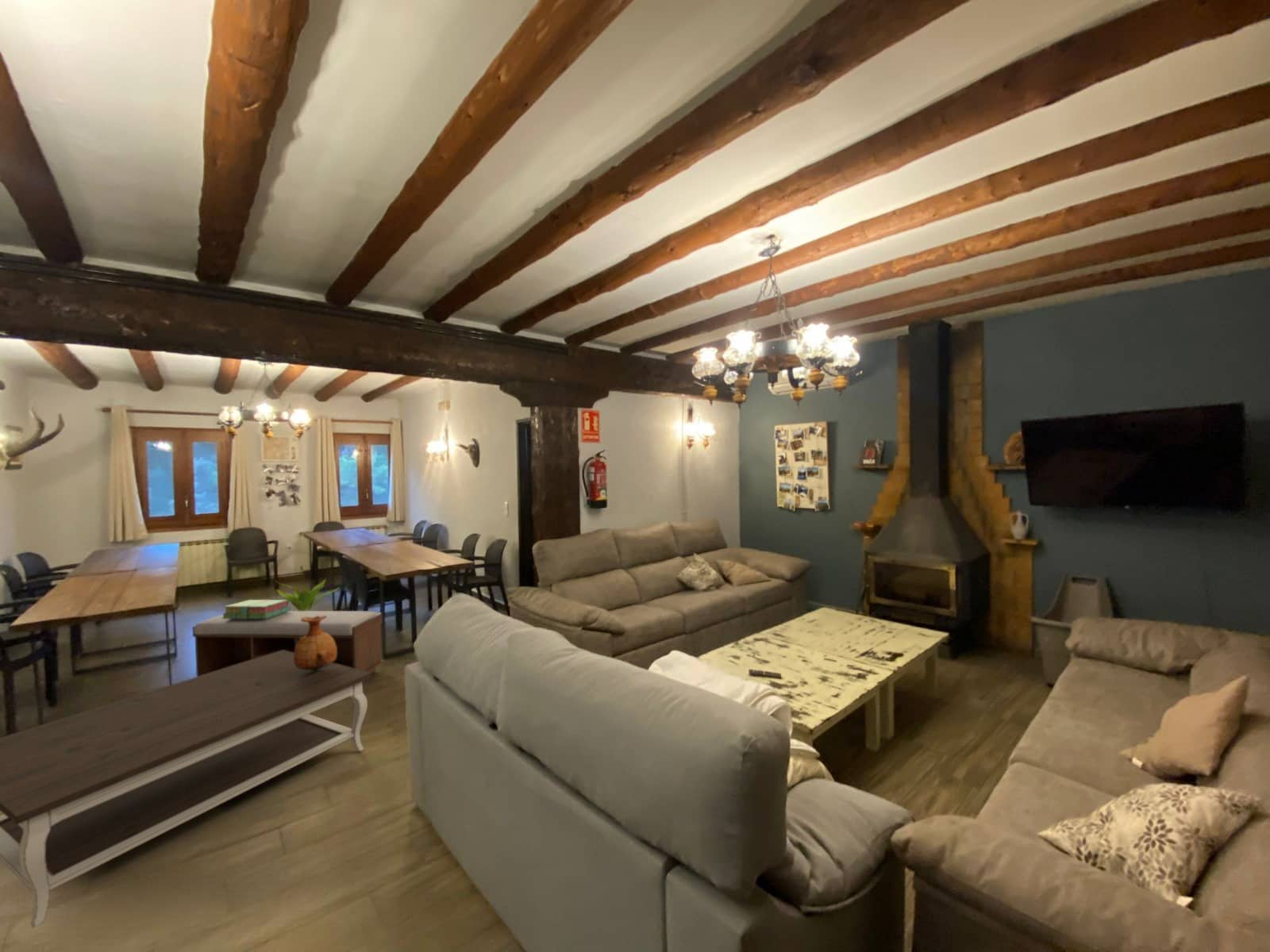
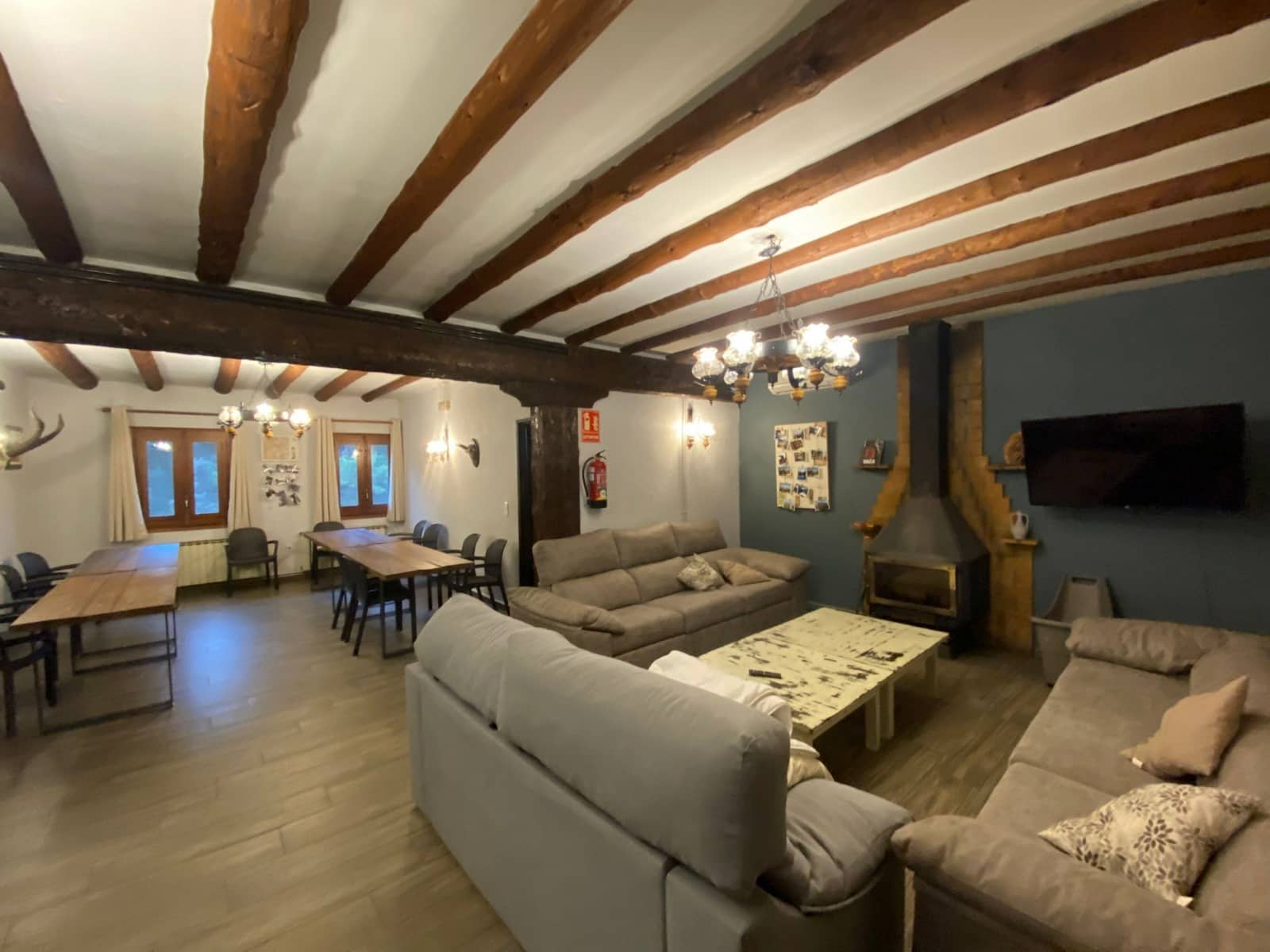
- coffee table (192, 750)
- stack of books (256, 609)
- bench (291, 647)
- potted plant (305, 609)
- vase (315, 643)
